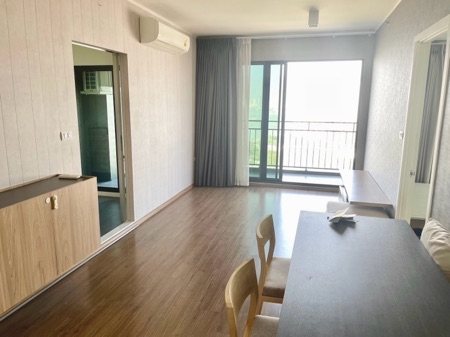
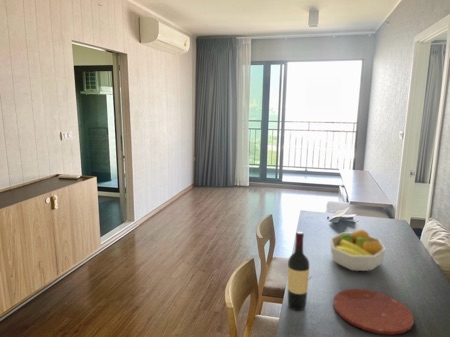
+ fruit bowl (356, 248)
+ plate (371, 309)
+ wine bottle (298, 269)
